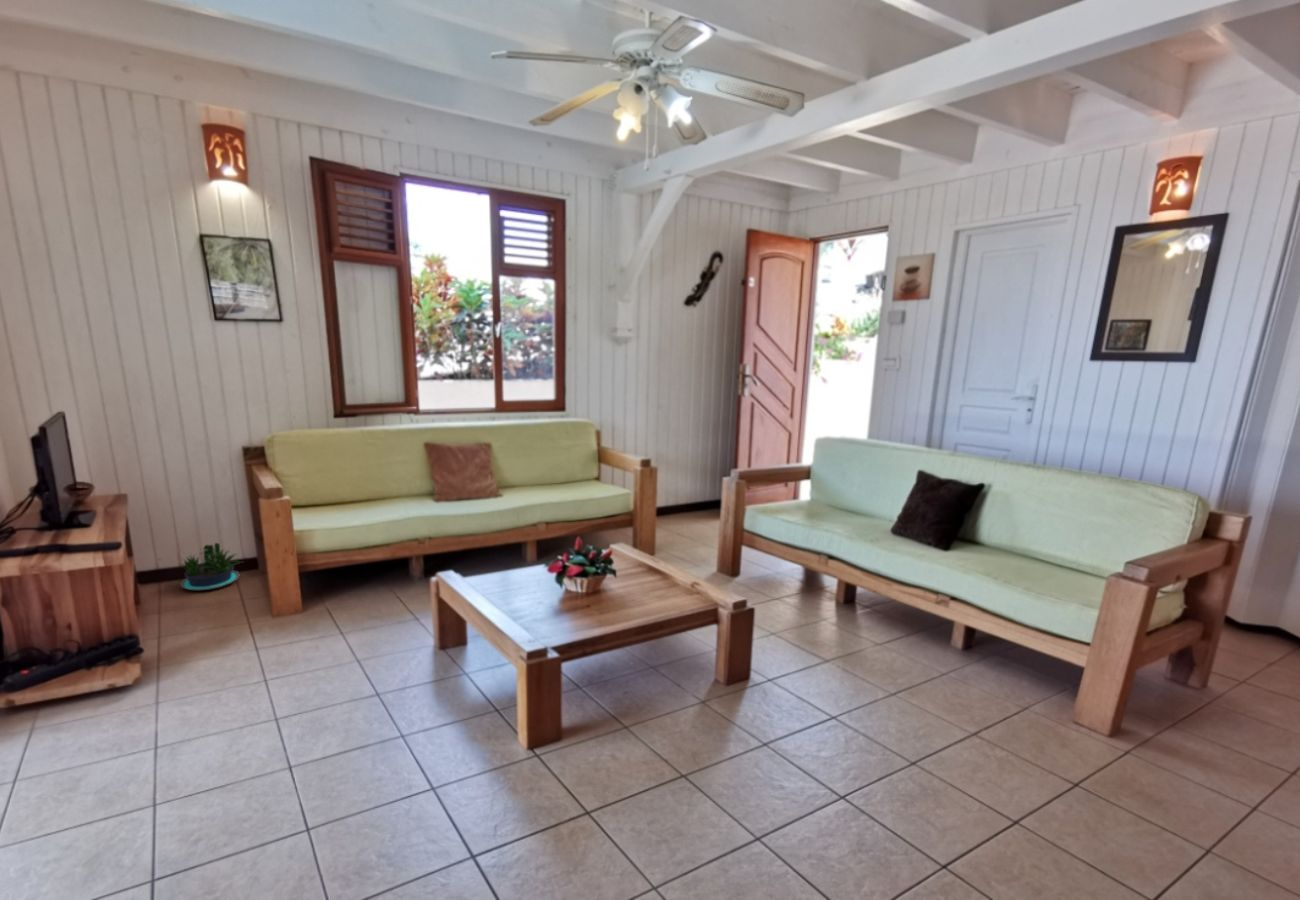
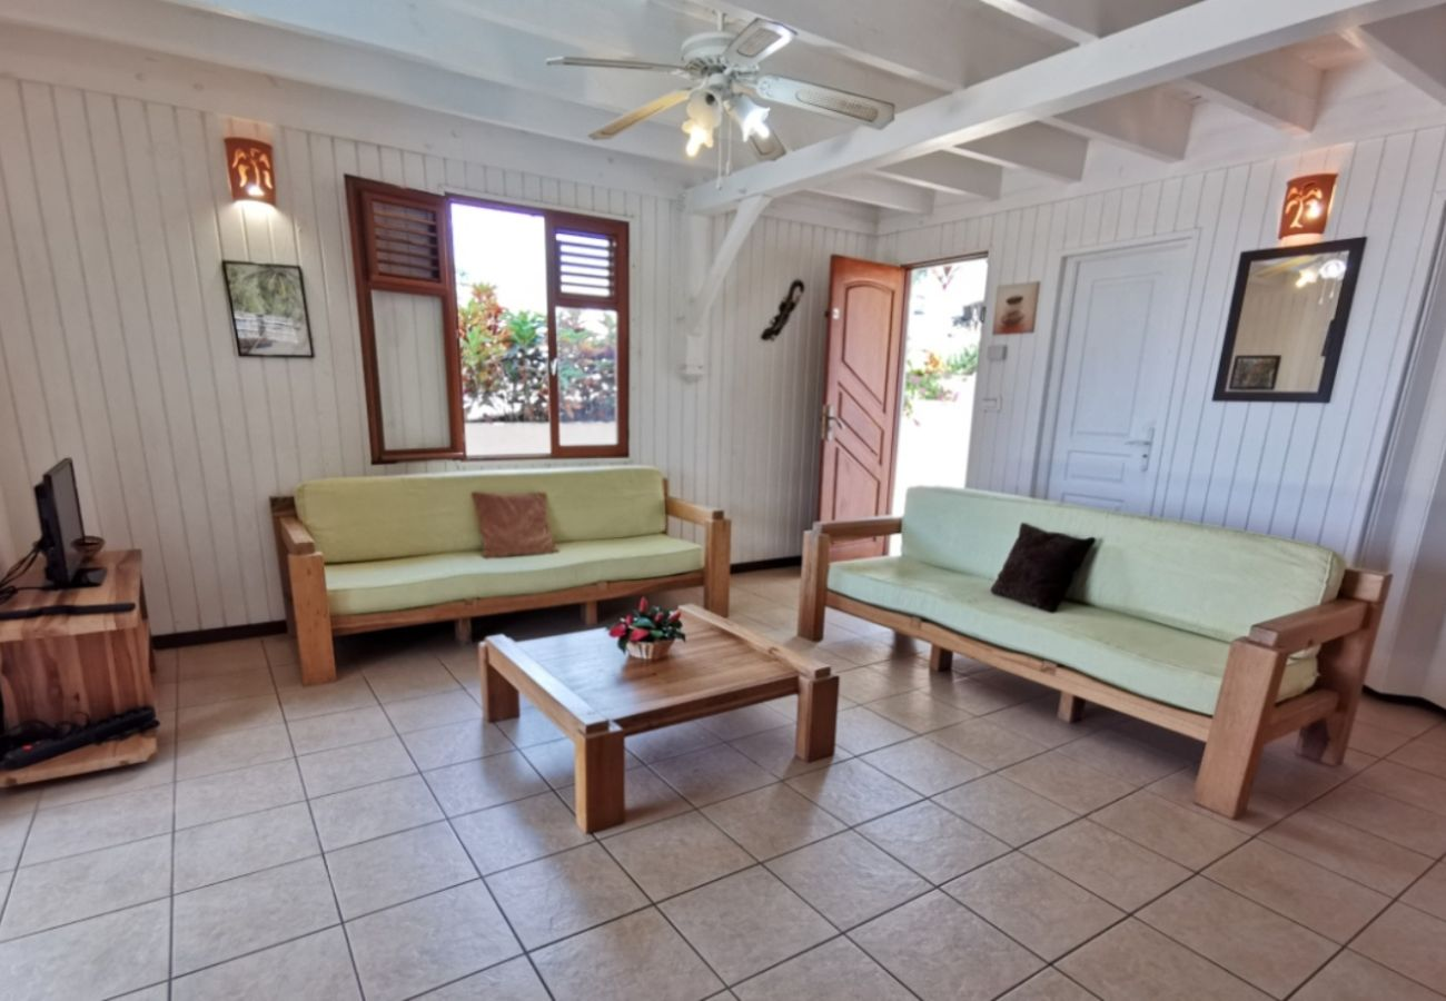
- potted plant (213, 565)
